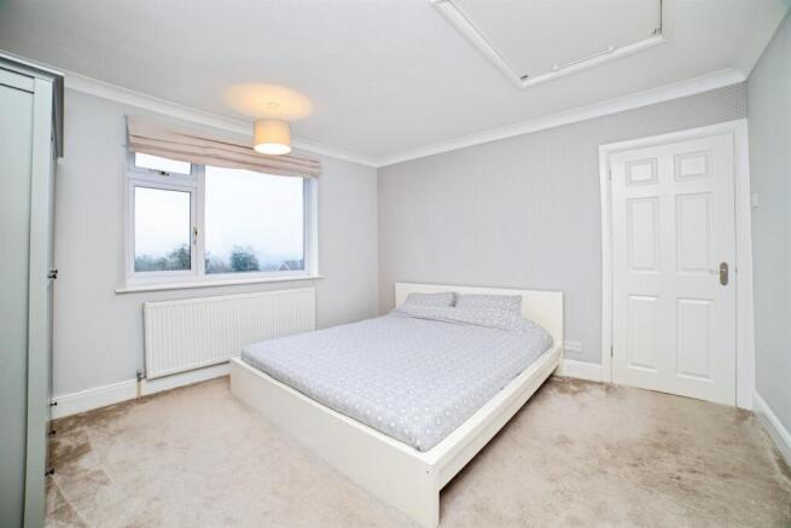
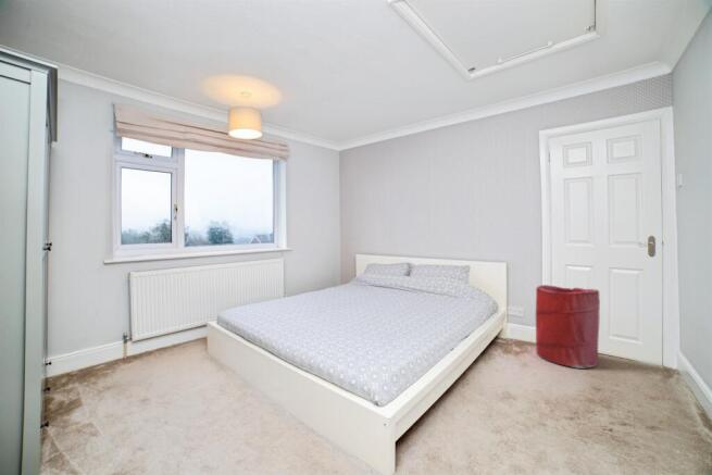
+ laundry hamper (566, 321)
